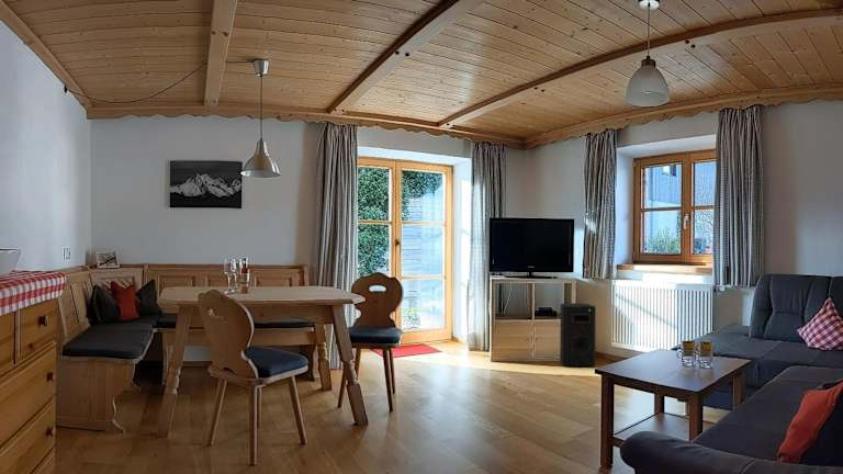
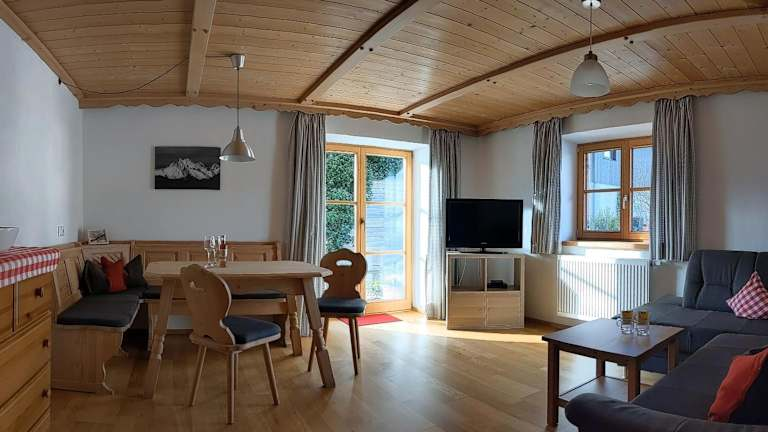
- speaker (576, 334)
